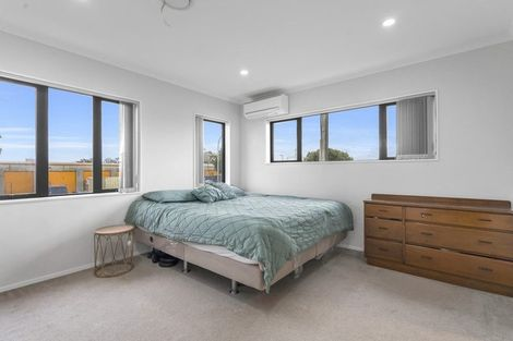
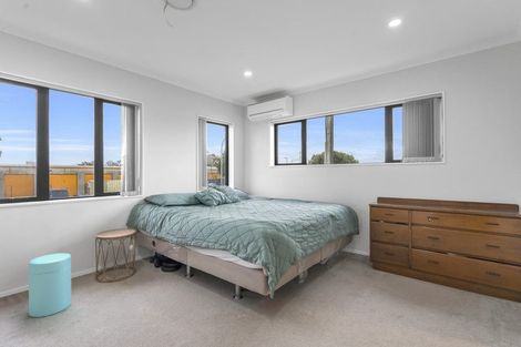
+ trash can (52, 280)
